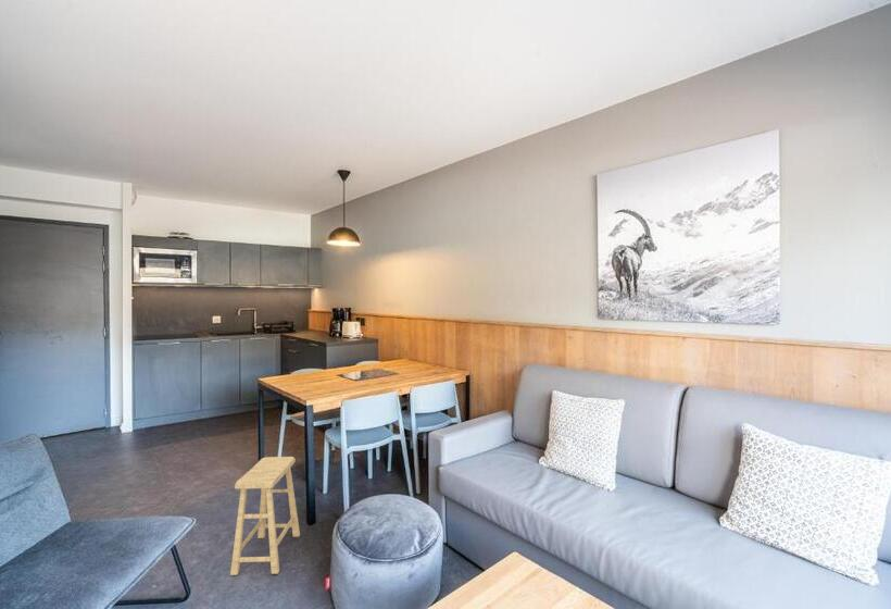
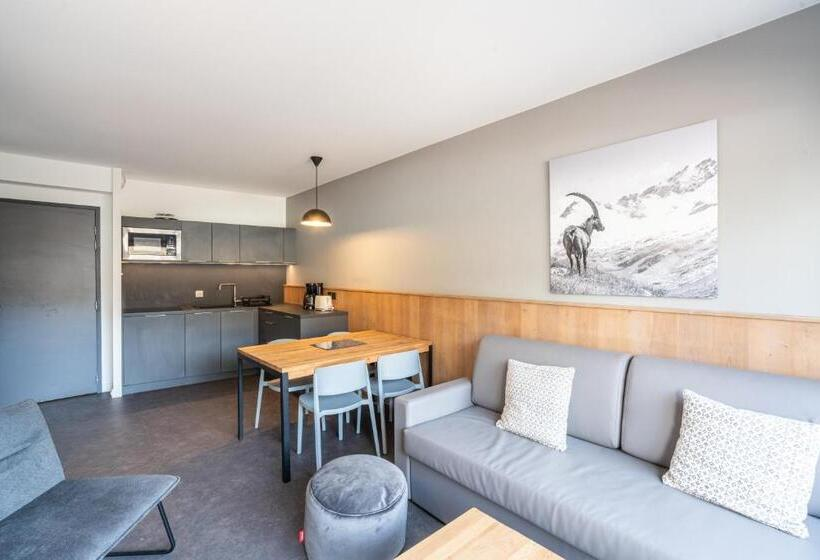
- footstool (267, 511)
